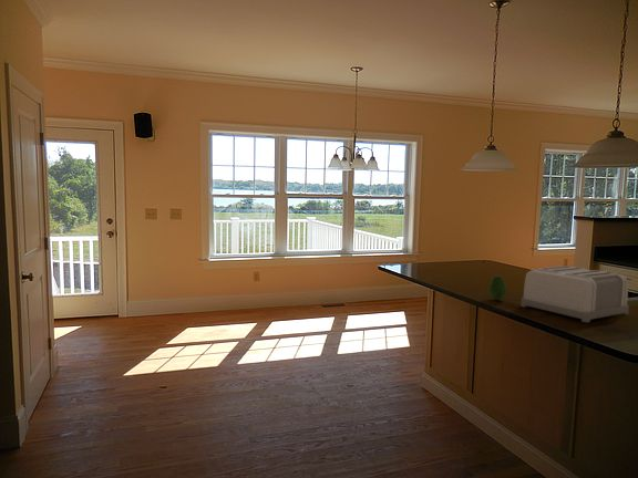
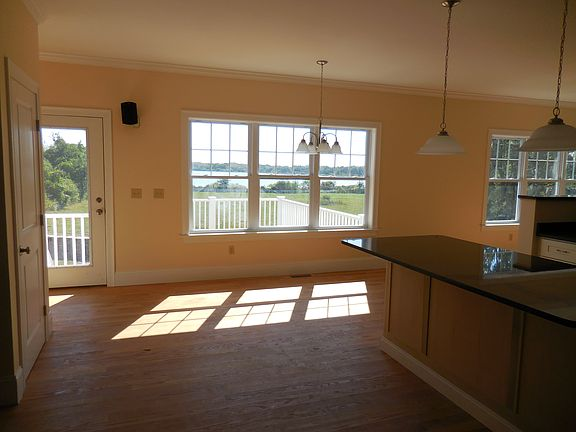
- toaster (576, 290)
- fruit (497, 288)
